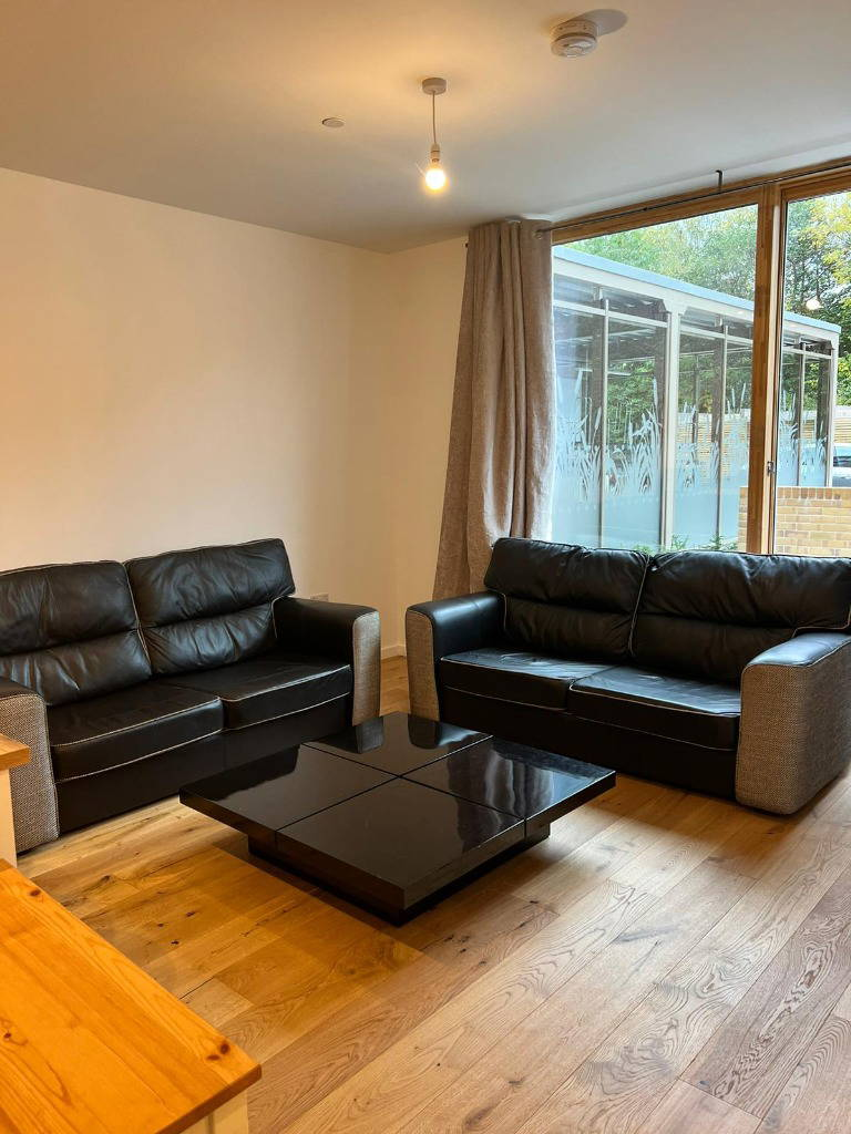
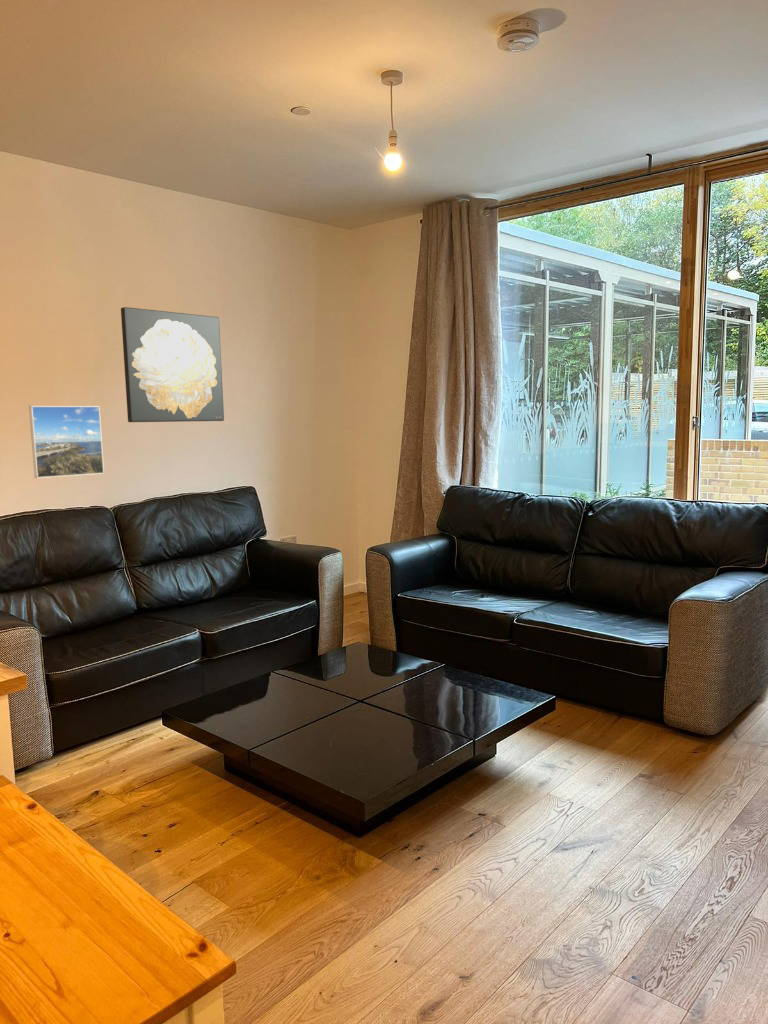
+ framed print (67, 441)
+ wall art (175, 367)
